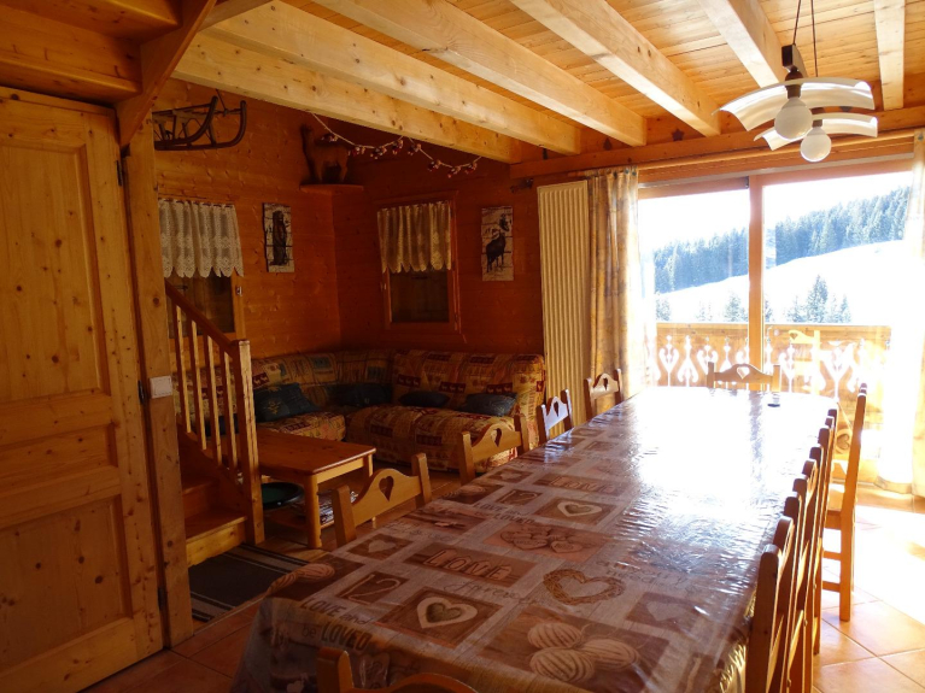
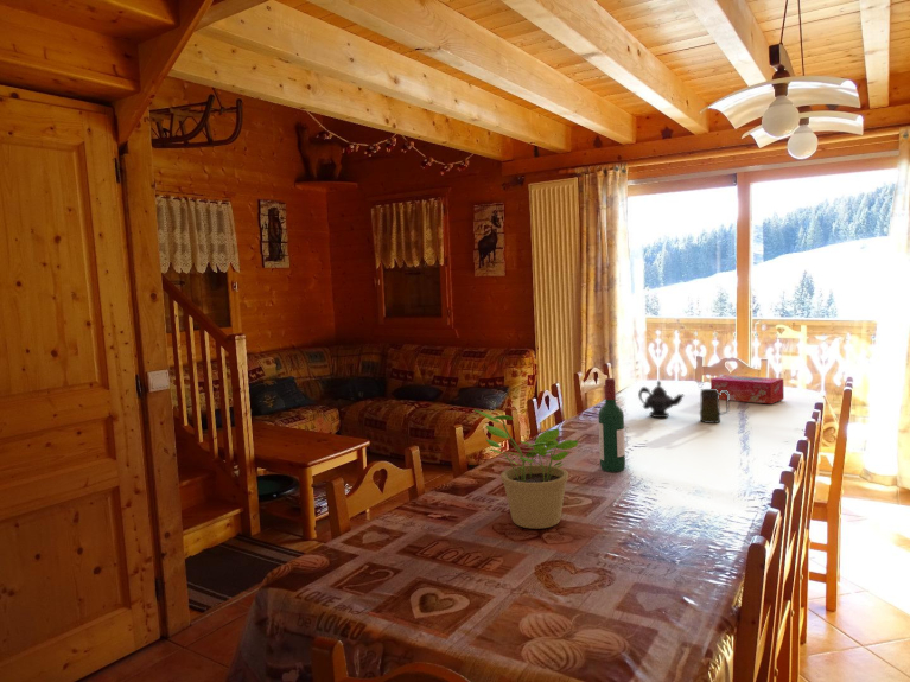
+ tissue box (746, 388)
+ mug (714, 404)
+ wine bottle (611, 423)
+ potted plant (530, 463)
+ teapot (661, 397)
